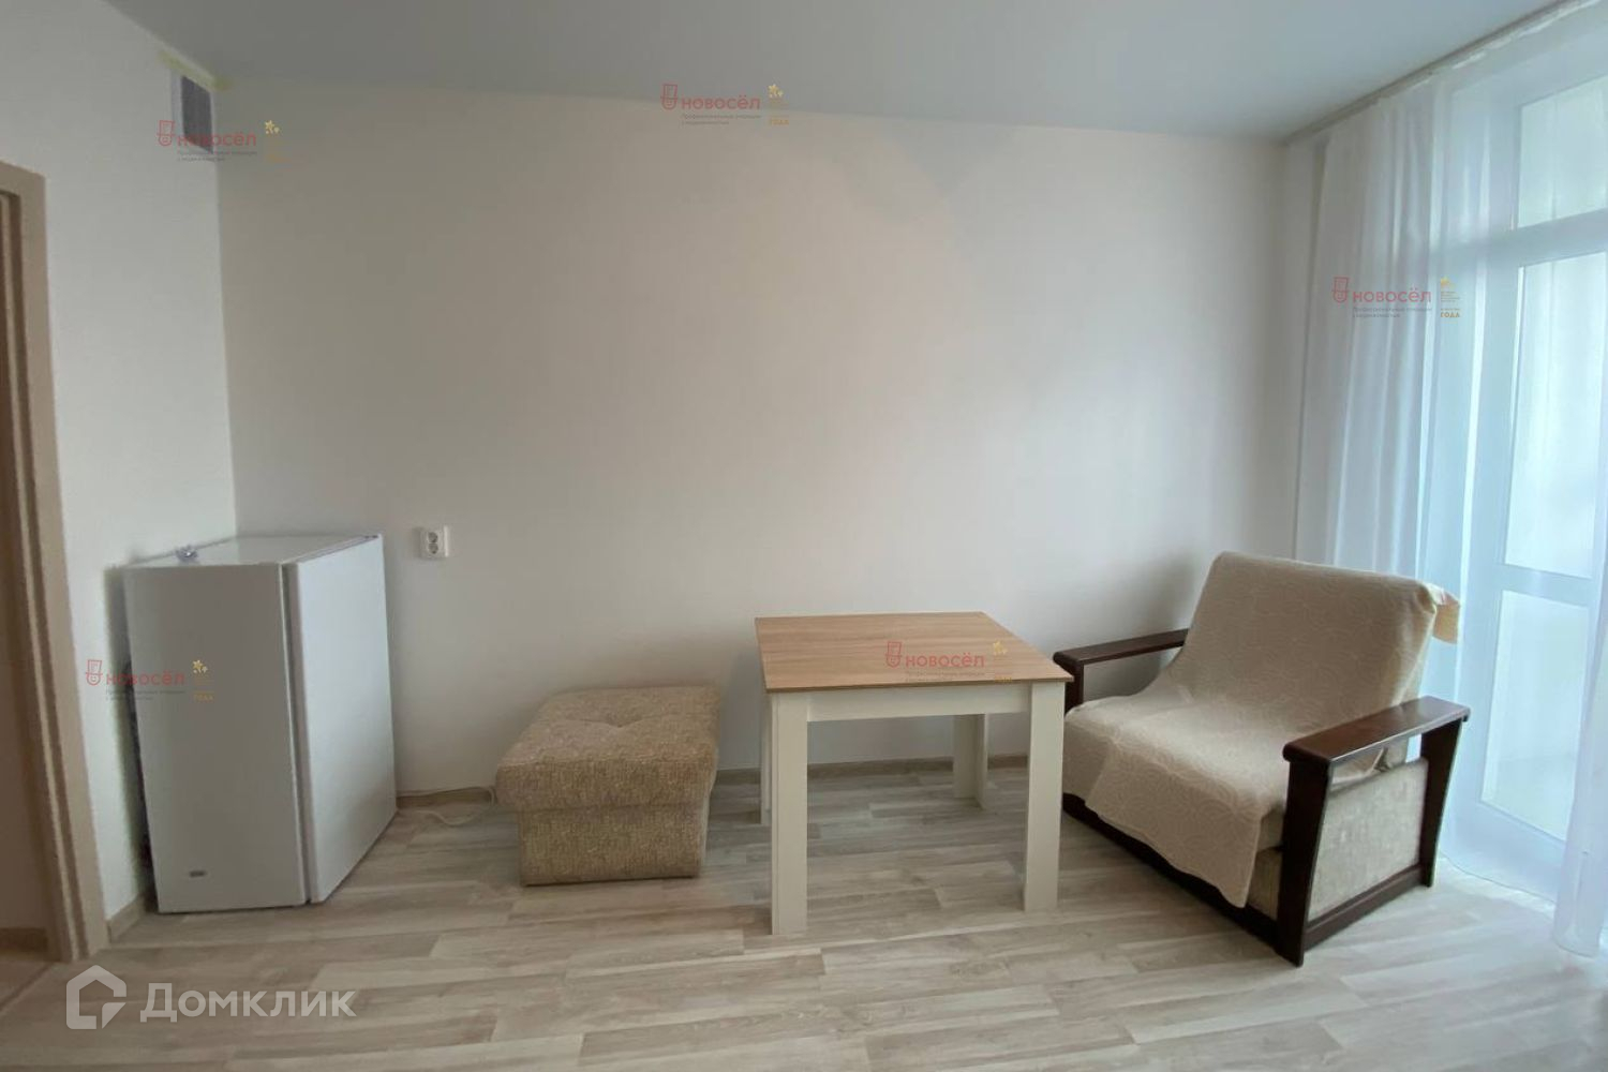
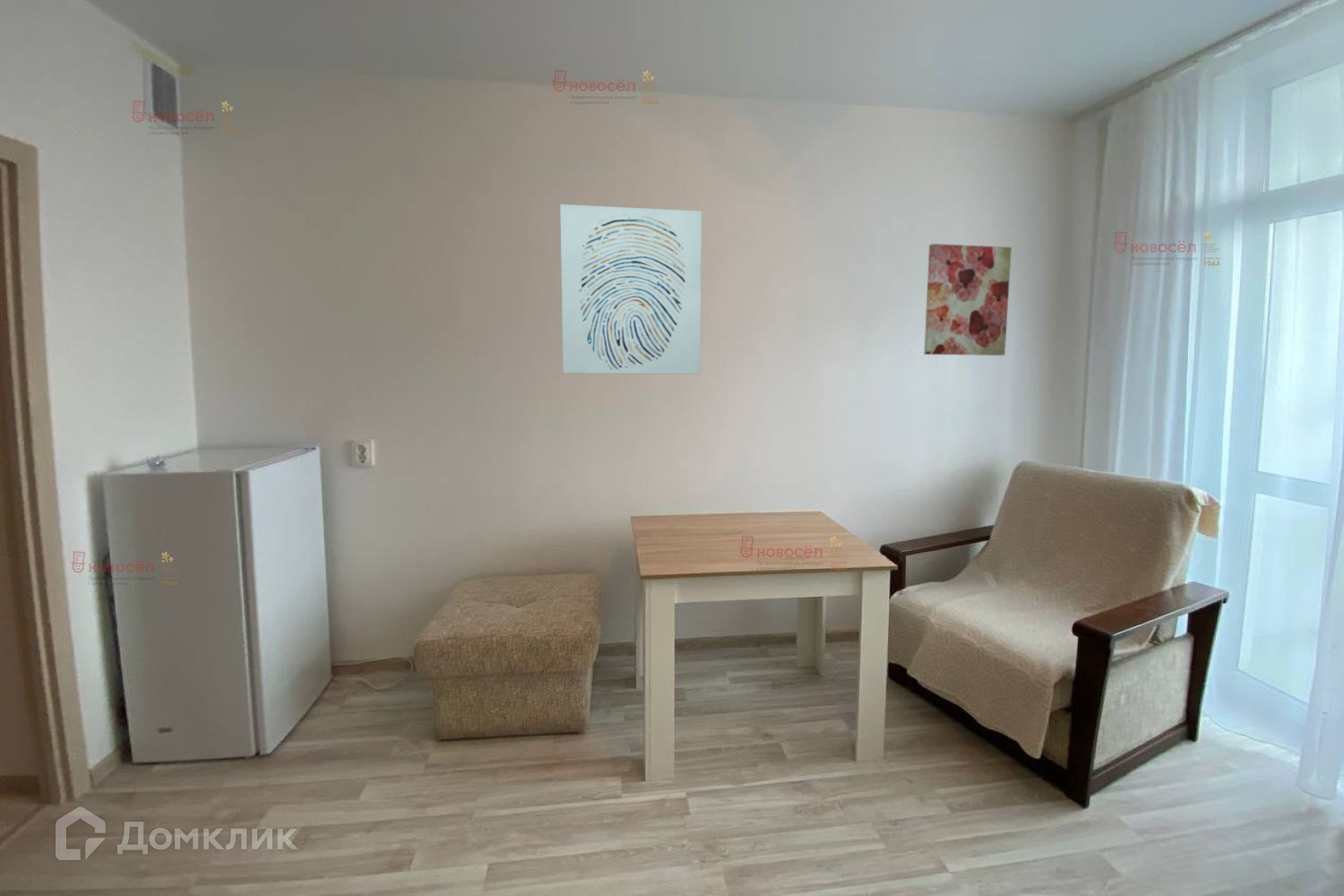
+ wall art (632, 292)
+ wall art (967, 300)
